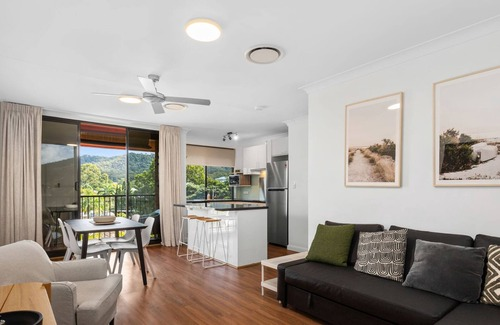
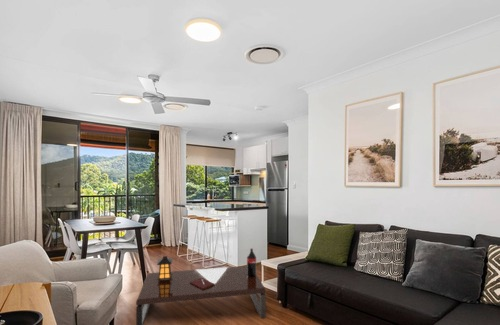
+ coffee table (202, 280)
